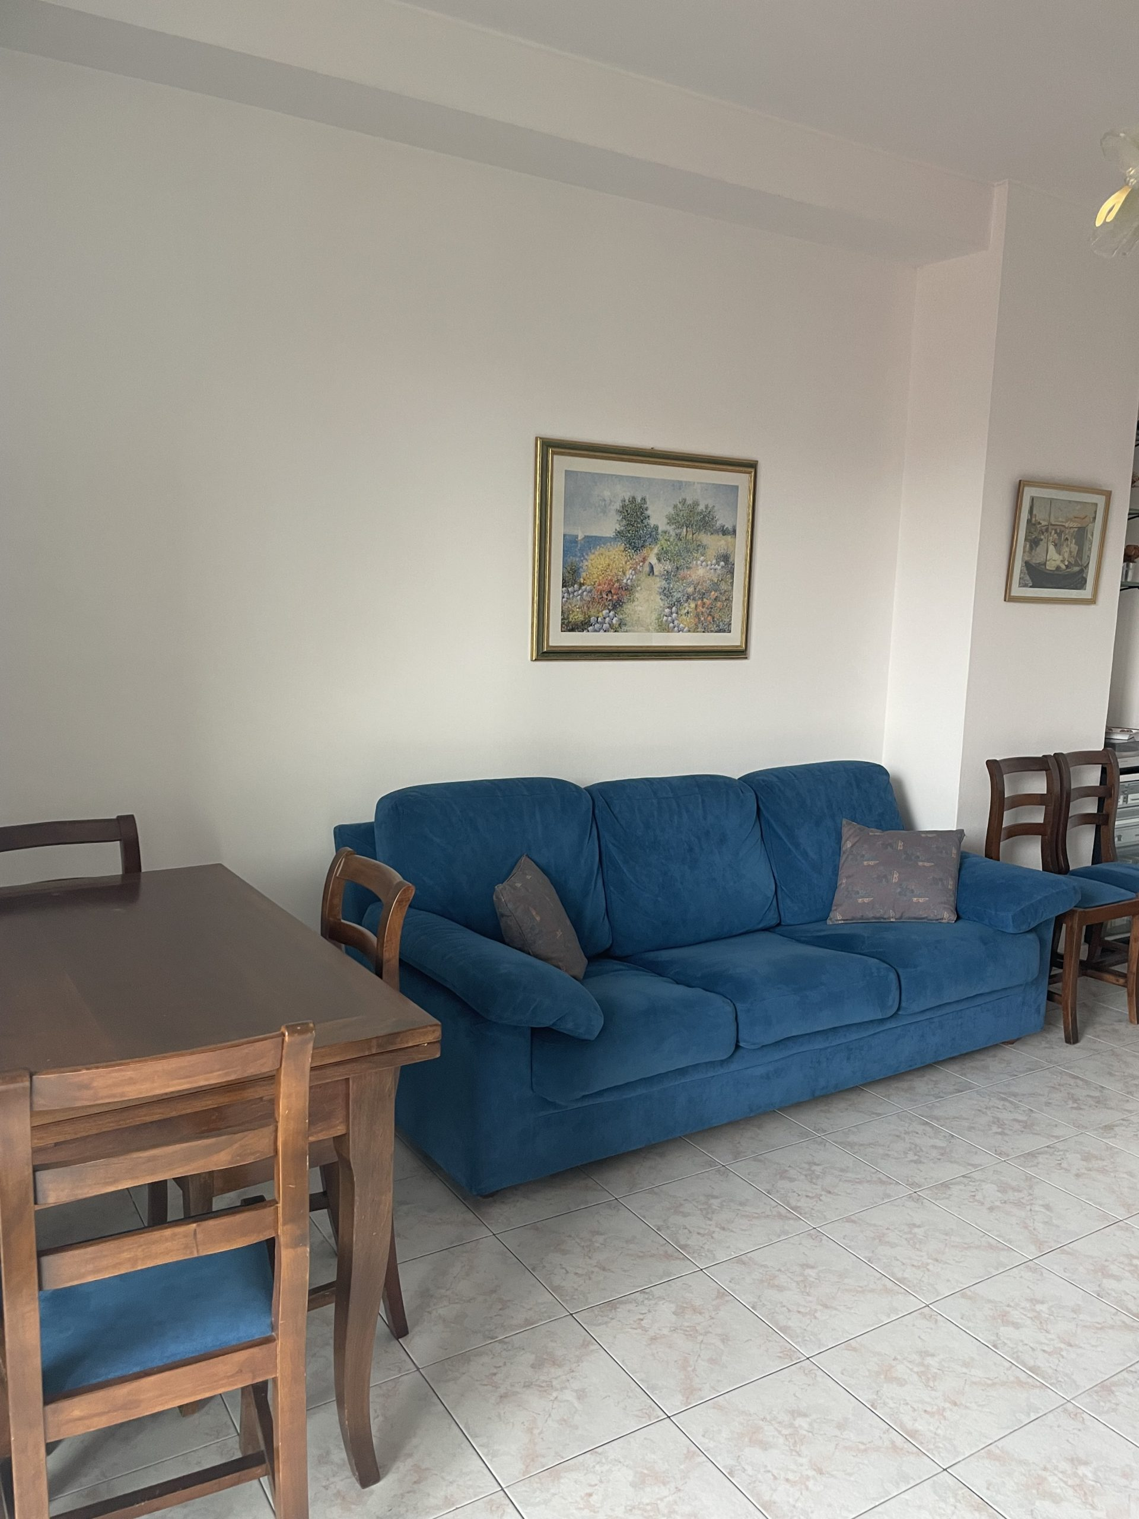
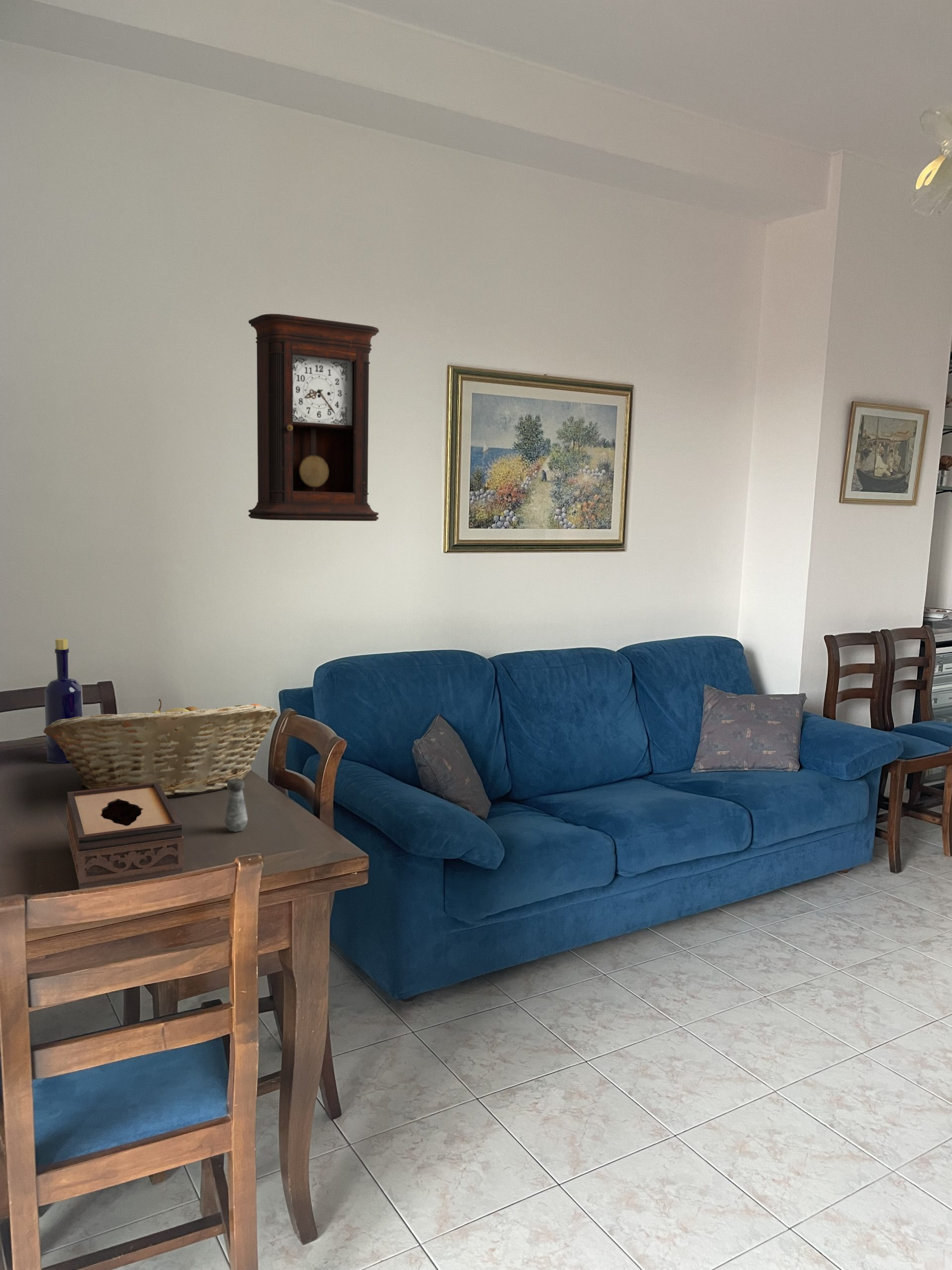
+ fruit basket (166, 738)
+ salt shaker (236, 804)
+ bottle (63, 699)
+ pendulum clock (318, 423)
+ tissue box (122, 834)
